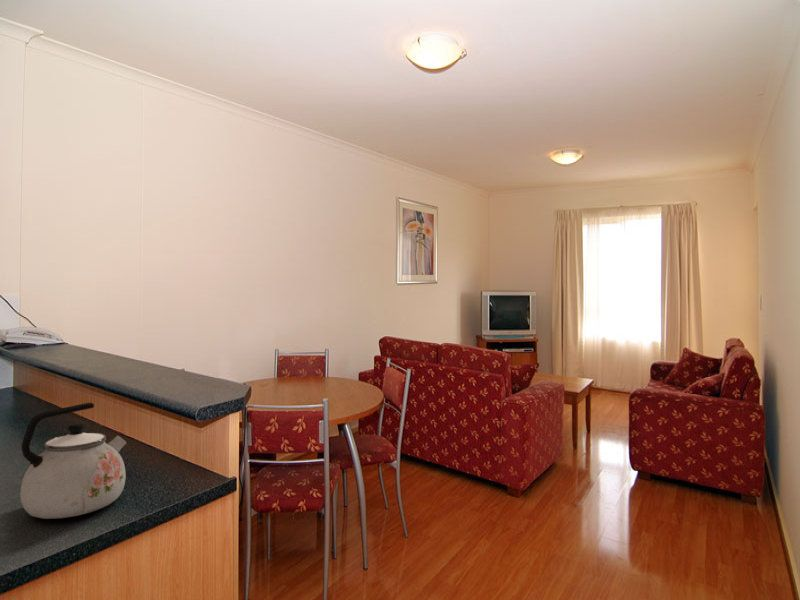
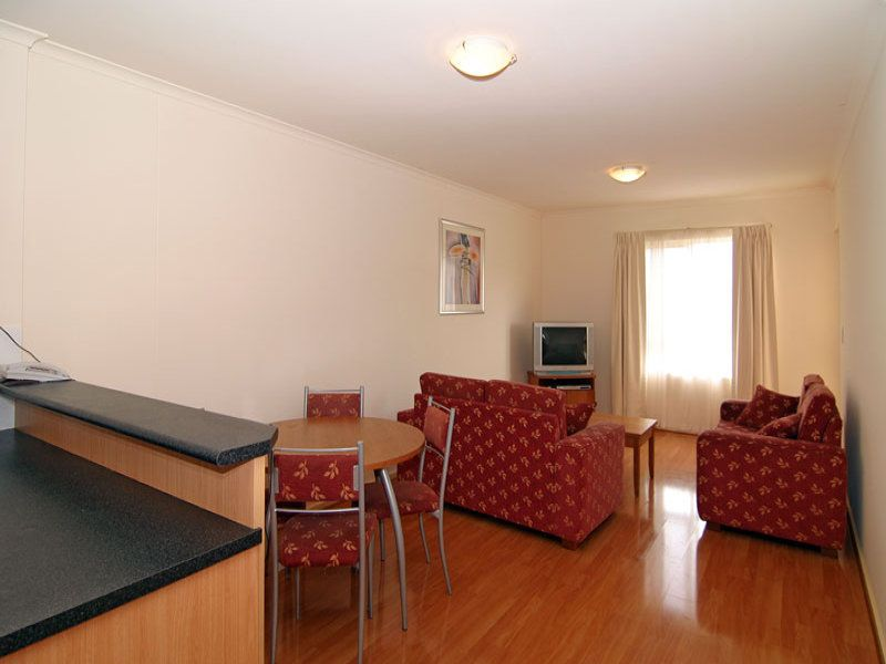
- kettle (76, 455)
